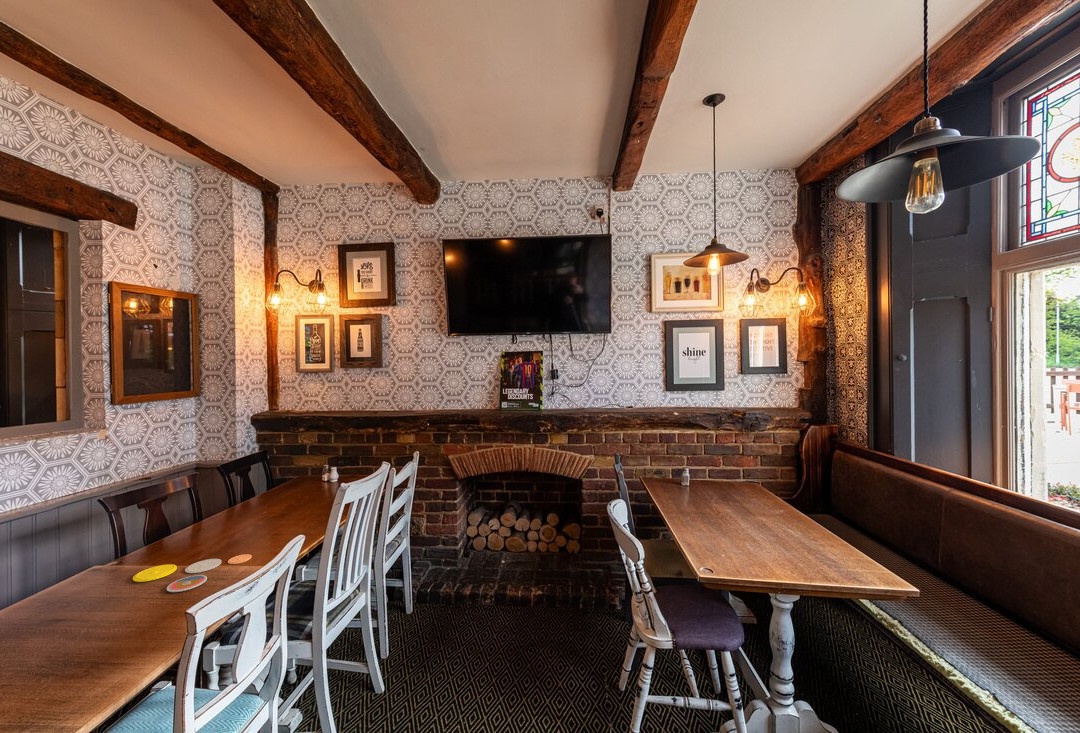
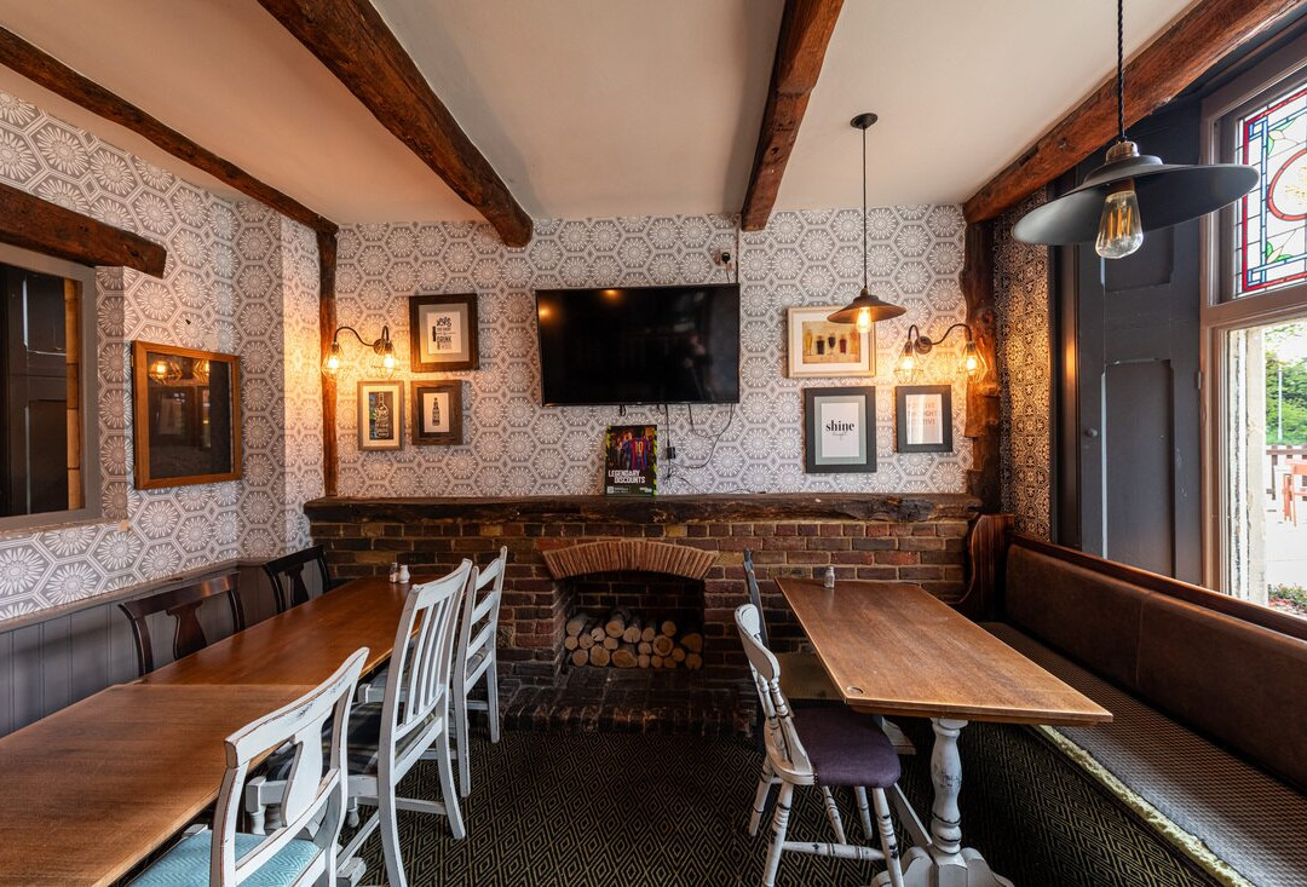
- plate (186, 572)
